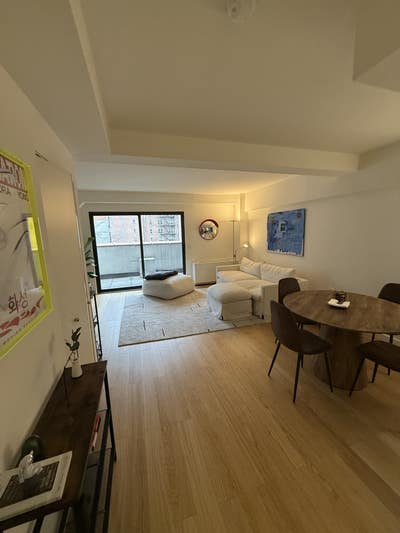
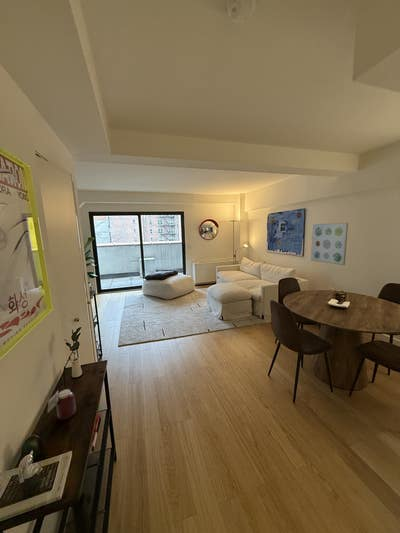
+ jar (61, 405)
+ wall art (327, 243)
